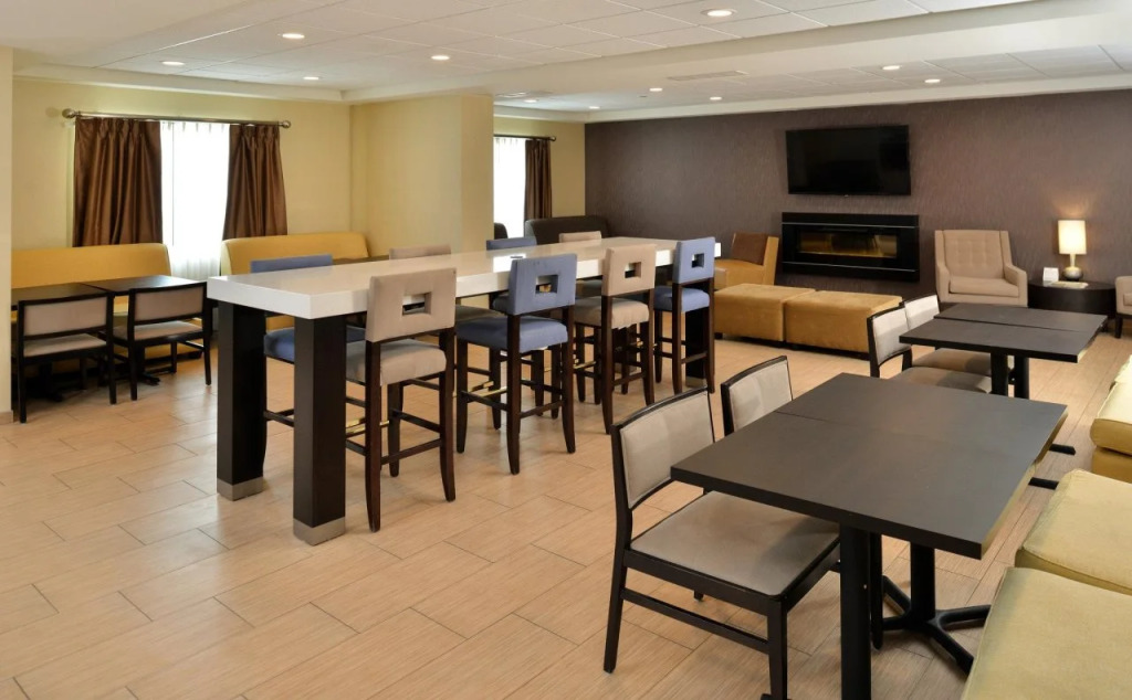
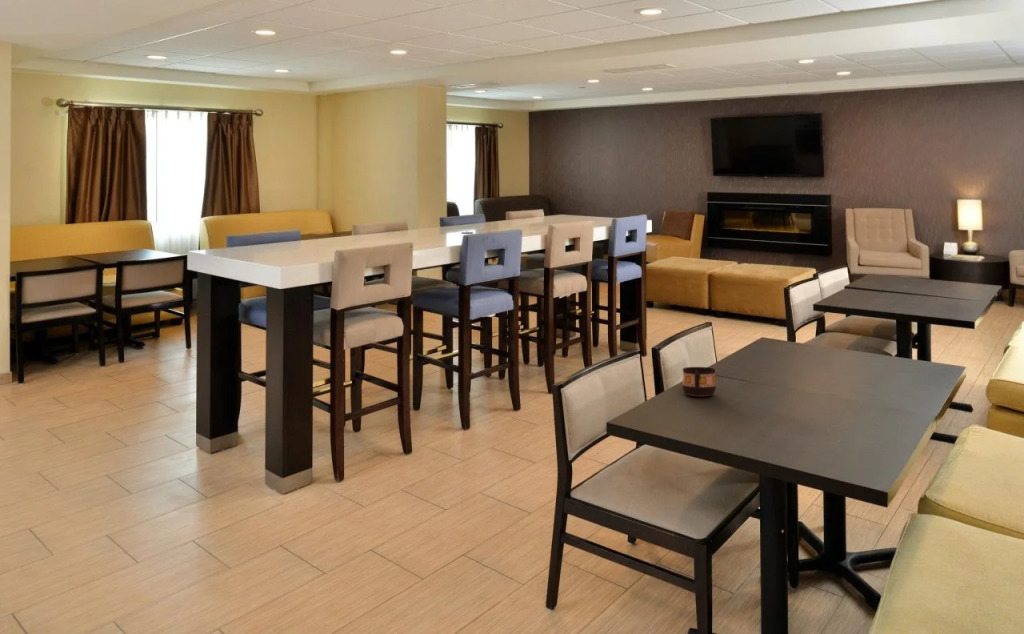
+ cup (697, 381)
